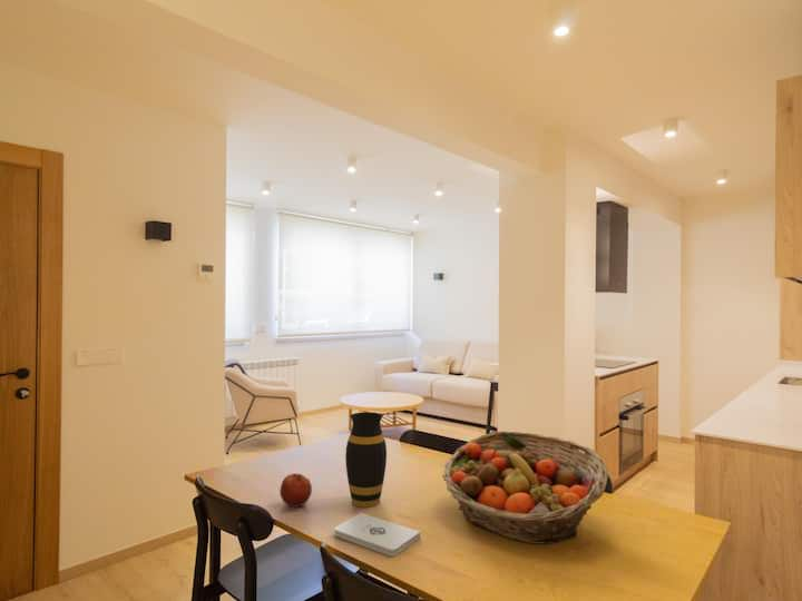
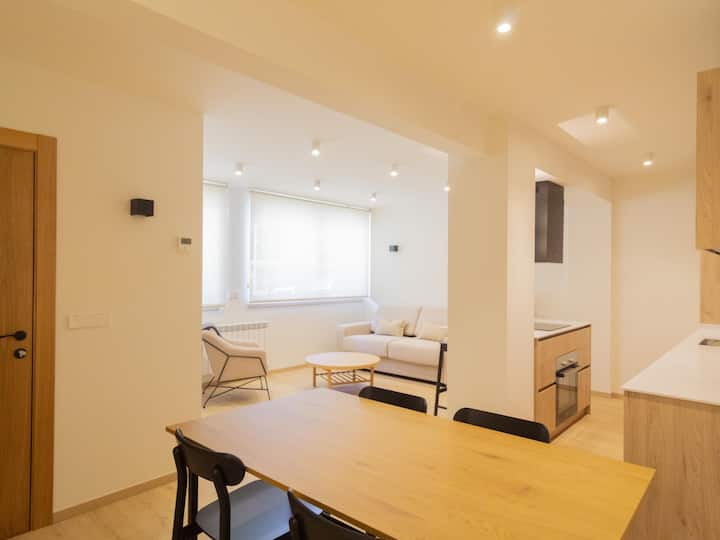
- vase (365, 457)
- apple (295, 489)
- fruit basket (520, 481)
- notepad (375, 533)
